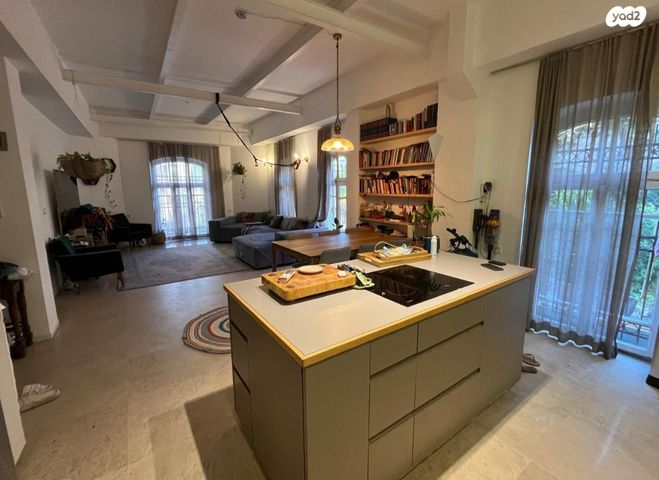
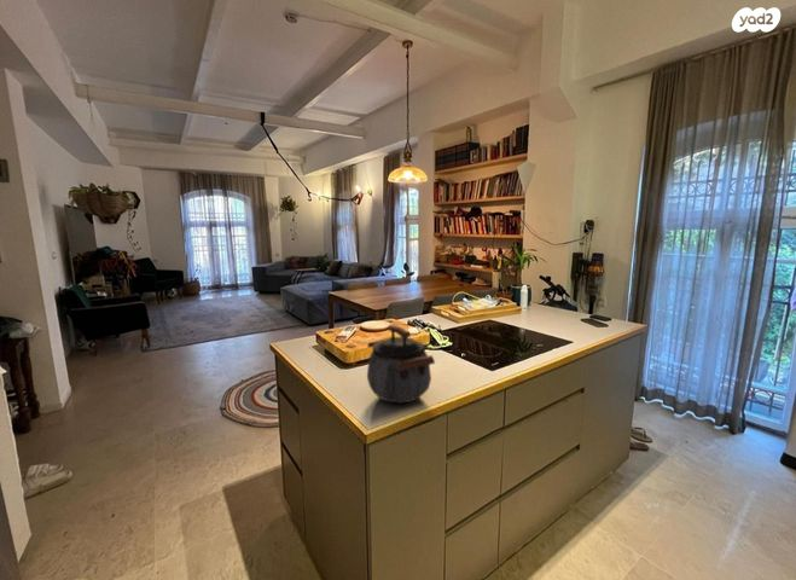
+ kettle (399, 362)
